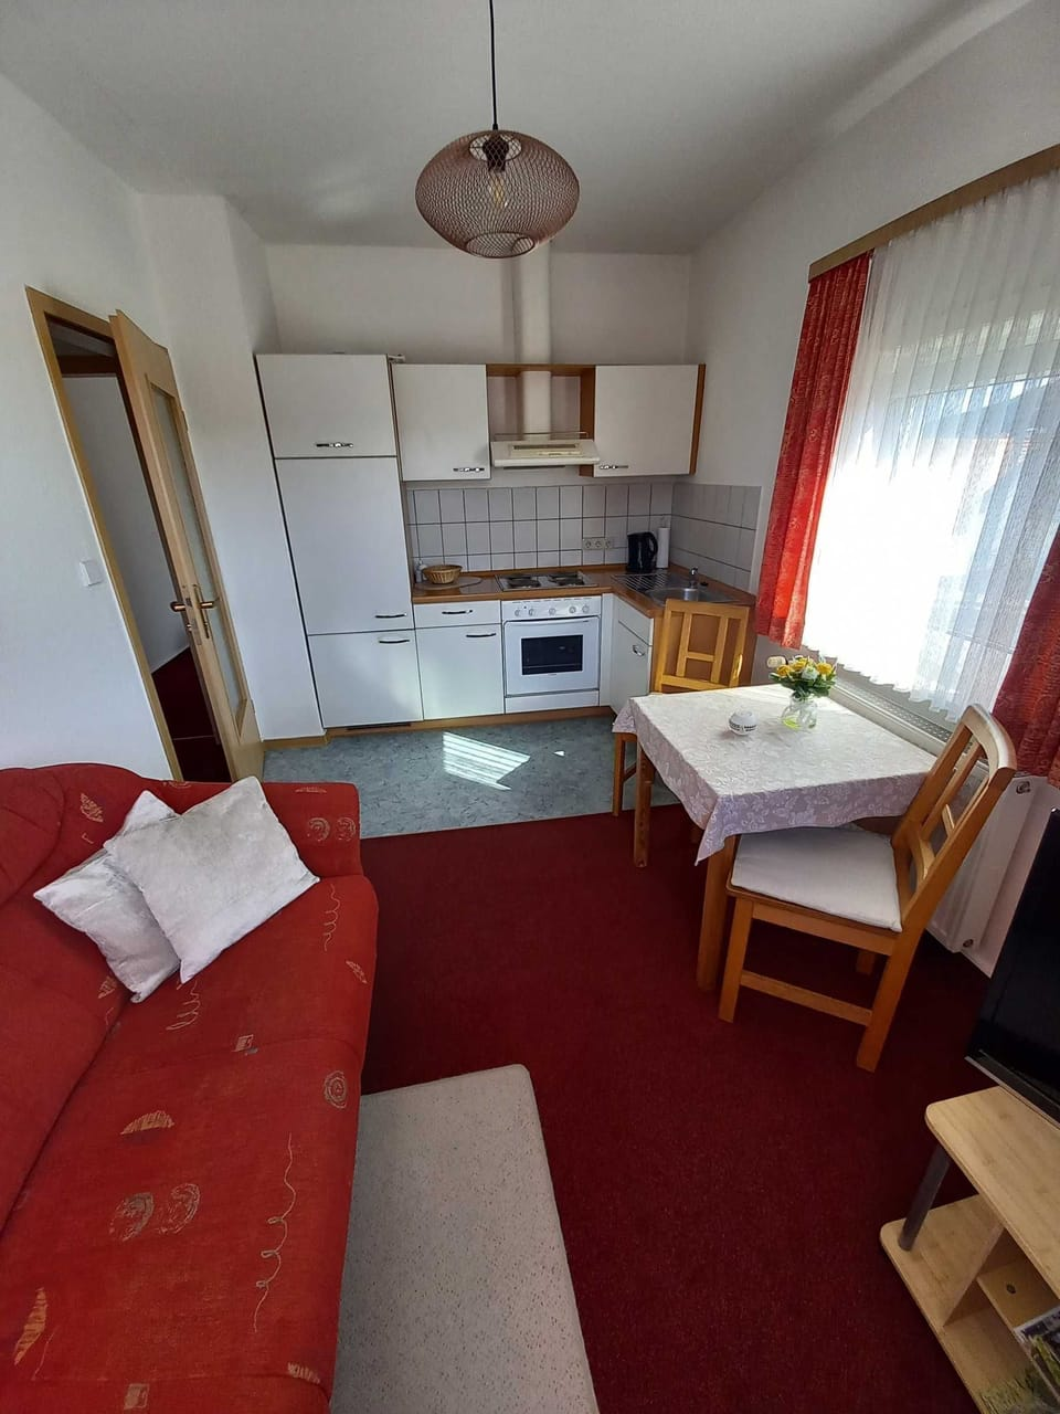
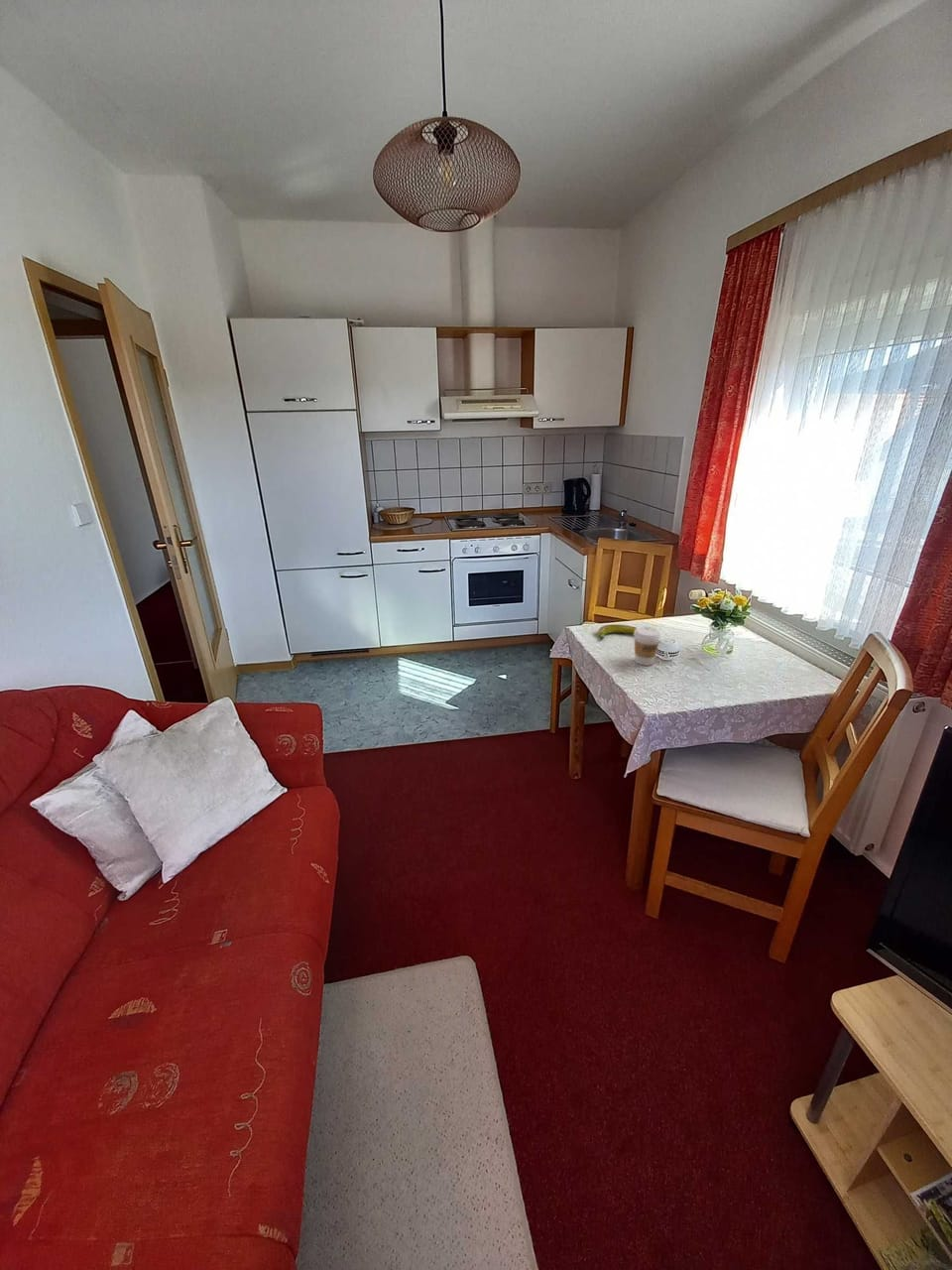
+ banana (616, 630)
+ coffee cup (646, 646)
